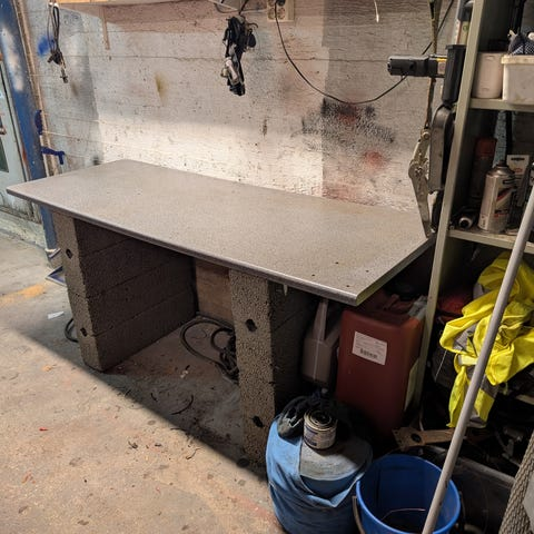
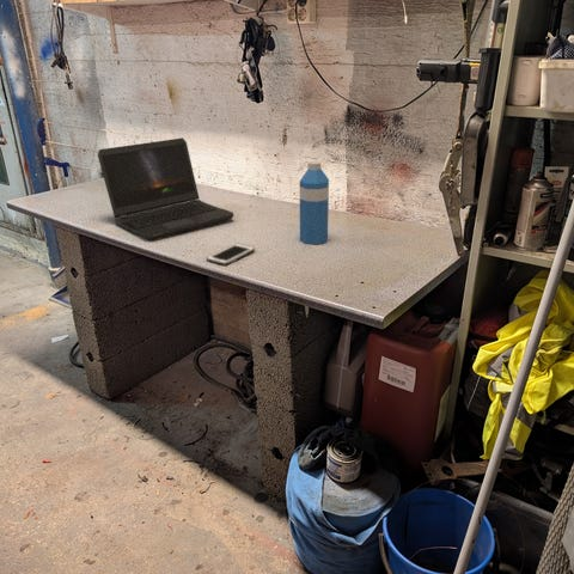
+ cell phone (231, 254)
+ water bottle (313, 202)
+ laptop computer (167, 185)
